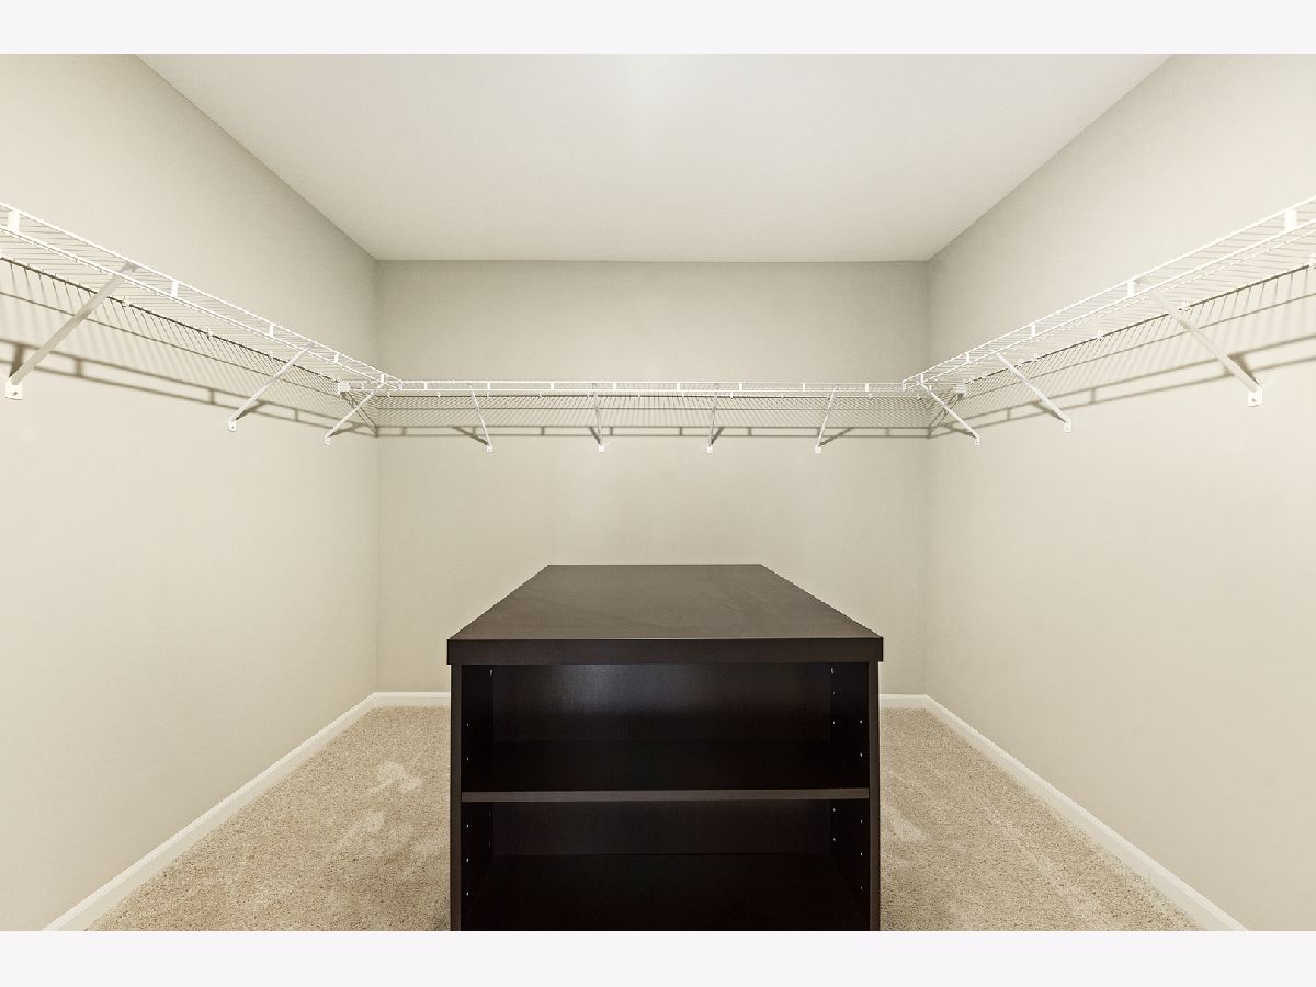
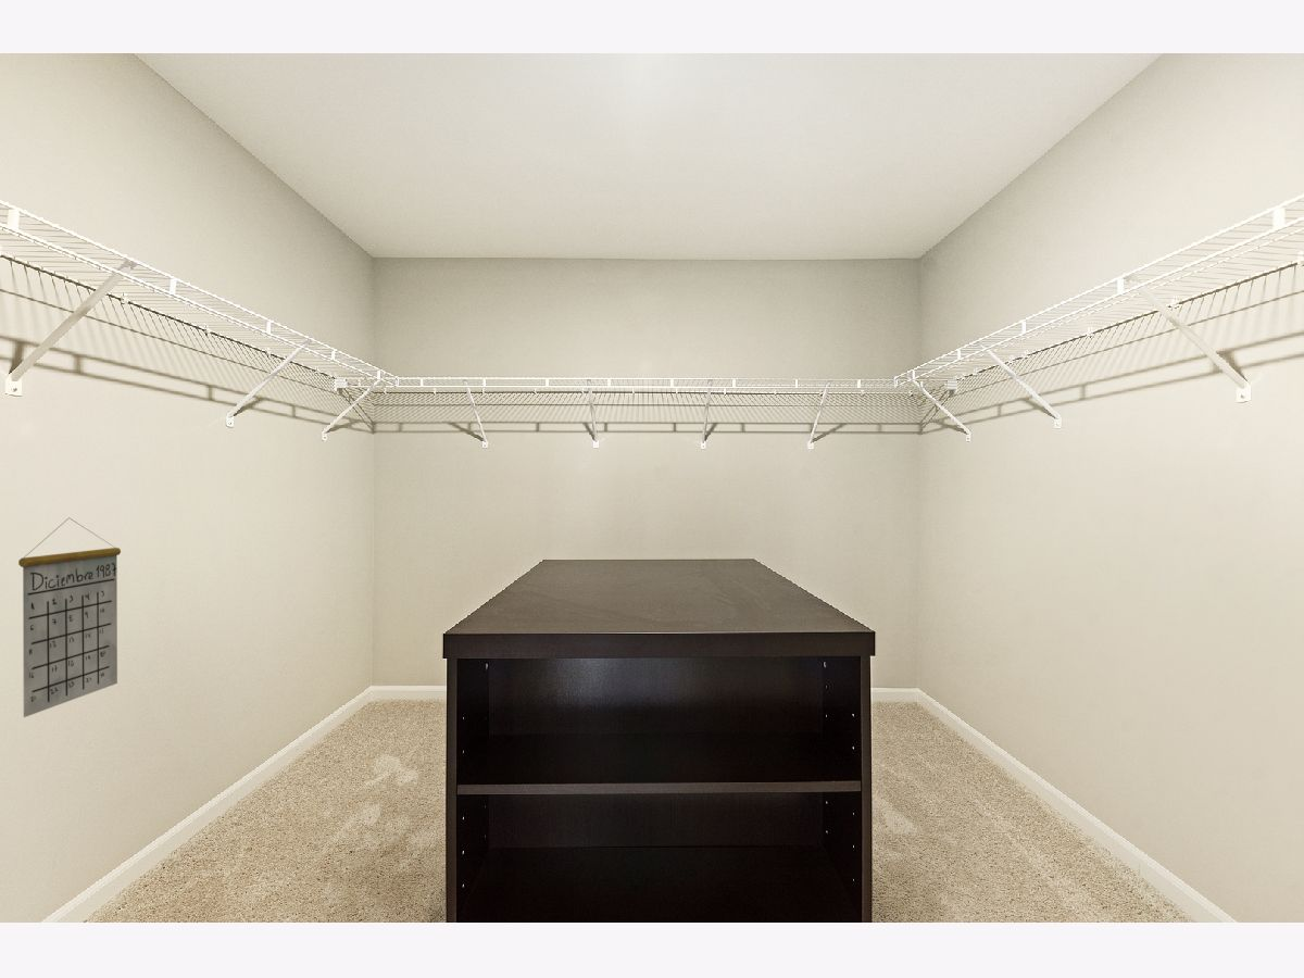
+ calendar (73, 607)
